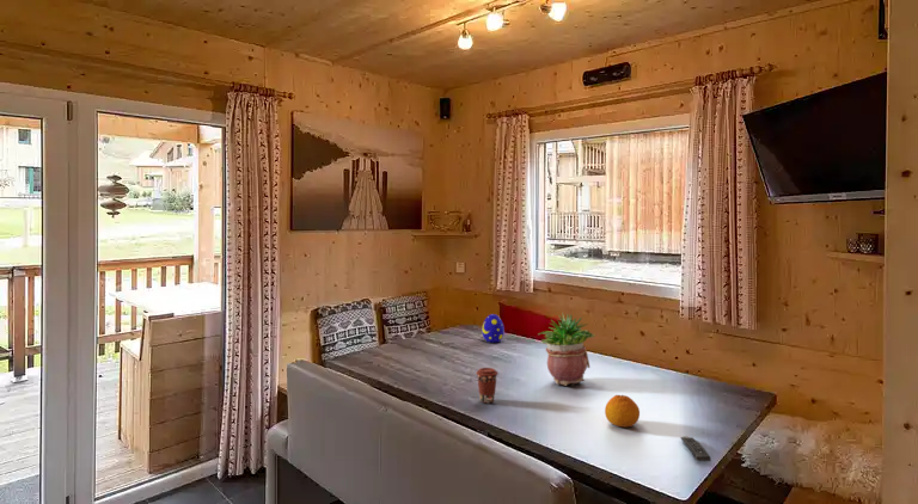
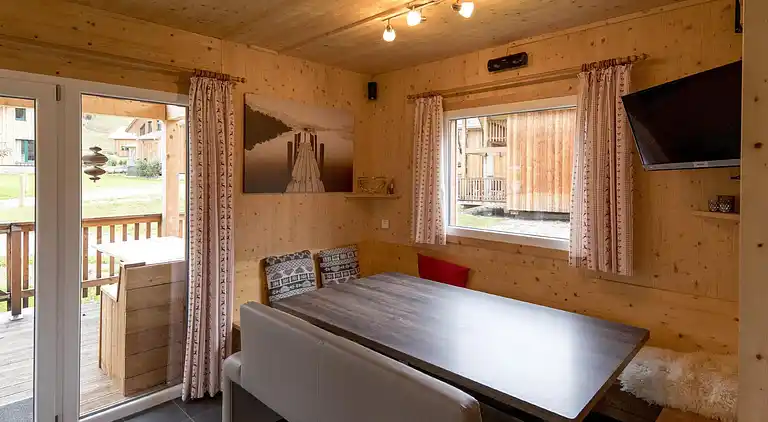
- decorative egg (492, 327)
- fruit (622, 410)
- potted plant (564, 348)
- remote control (693, 447)
- coffee cup (486, 385)
